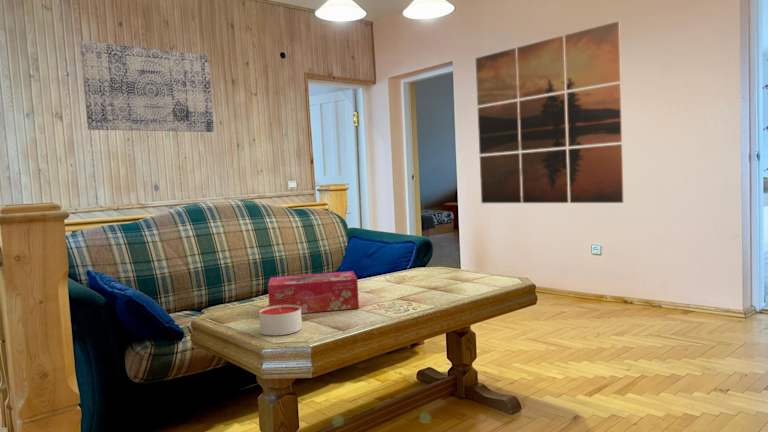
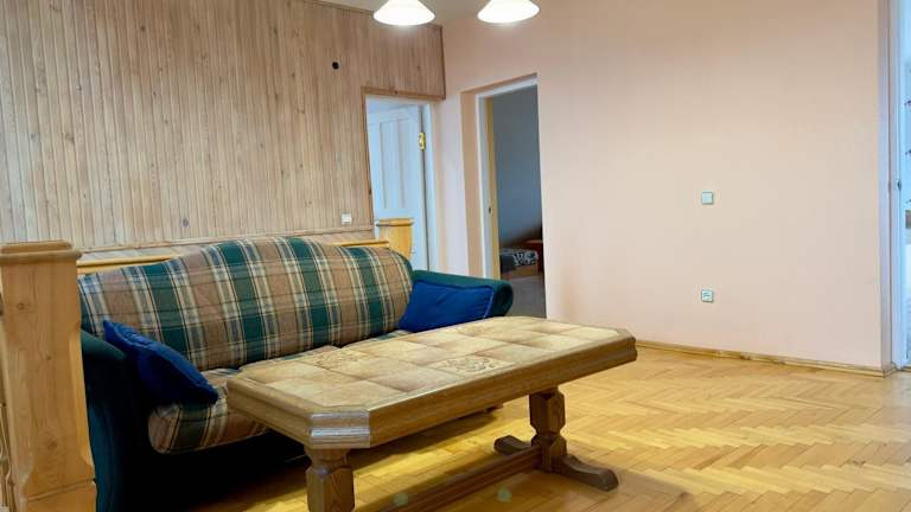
- candle (280, 318)
- wall art (542, 123)
- wall art (151, 90)
- tissue box (313, 292)
